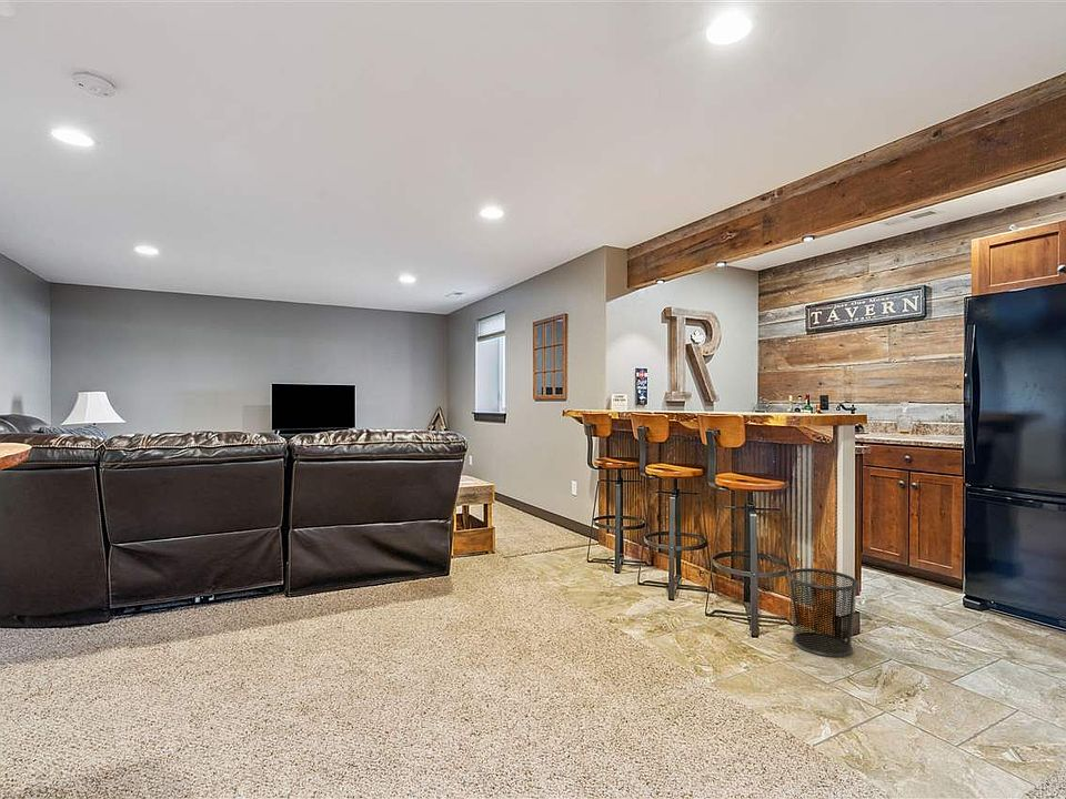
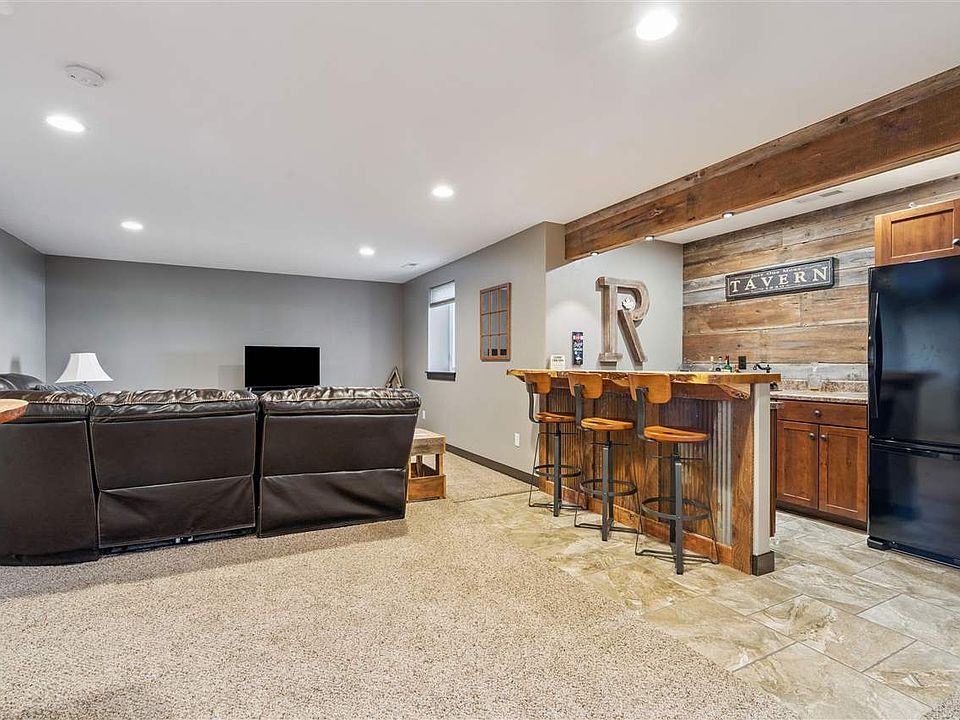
- waste bin (822, 610)
